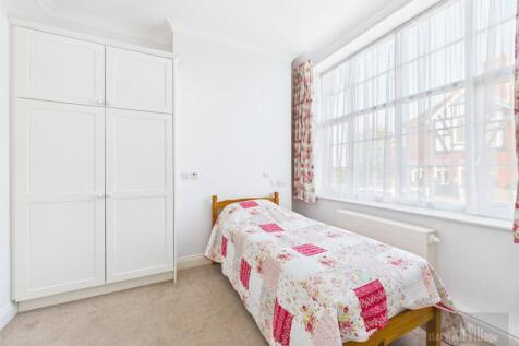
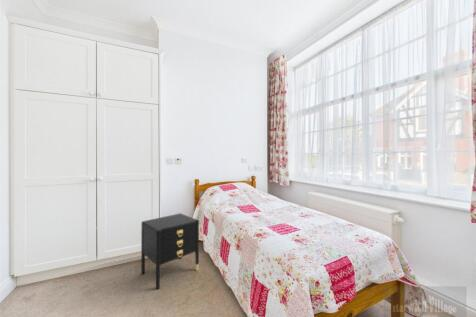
+ nightstand (170, 246)
